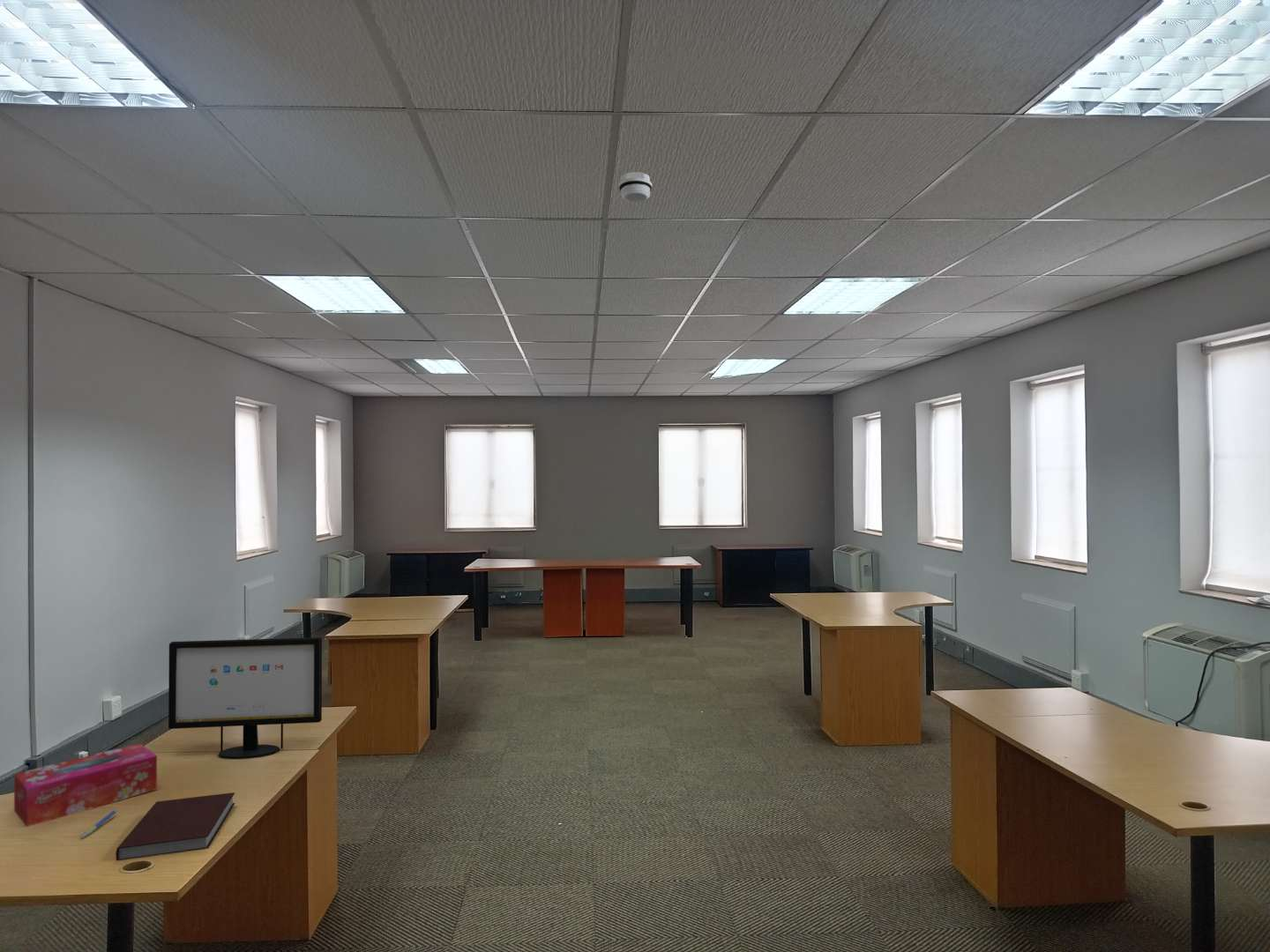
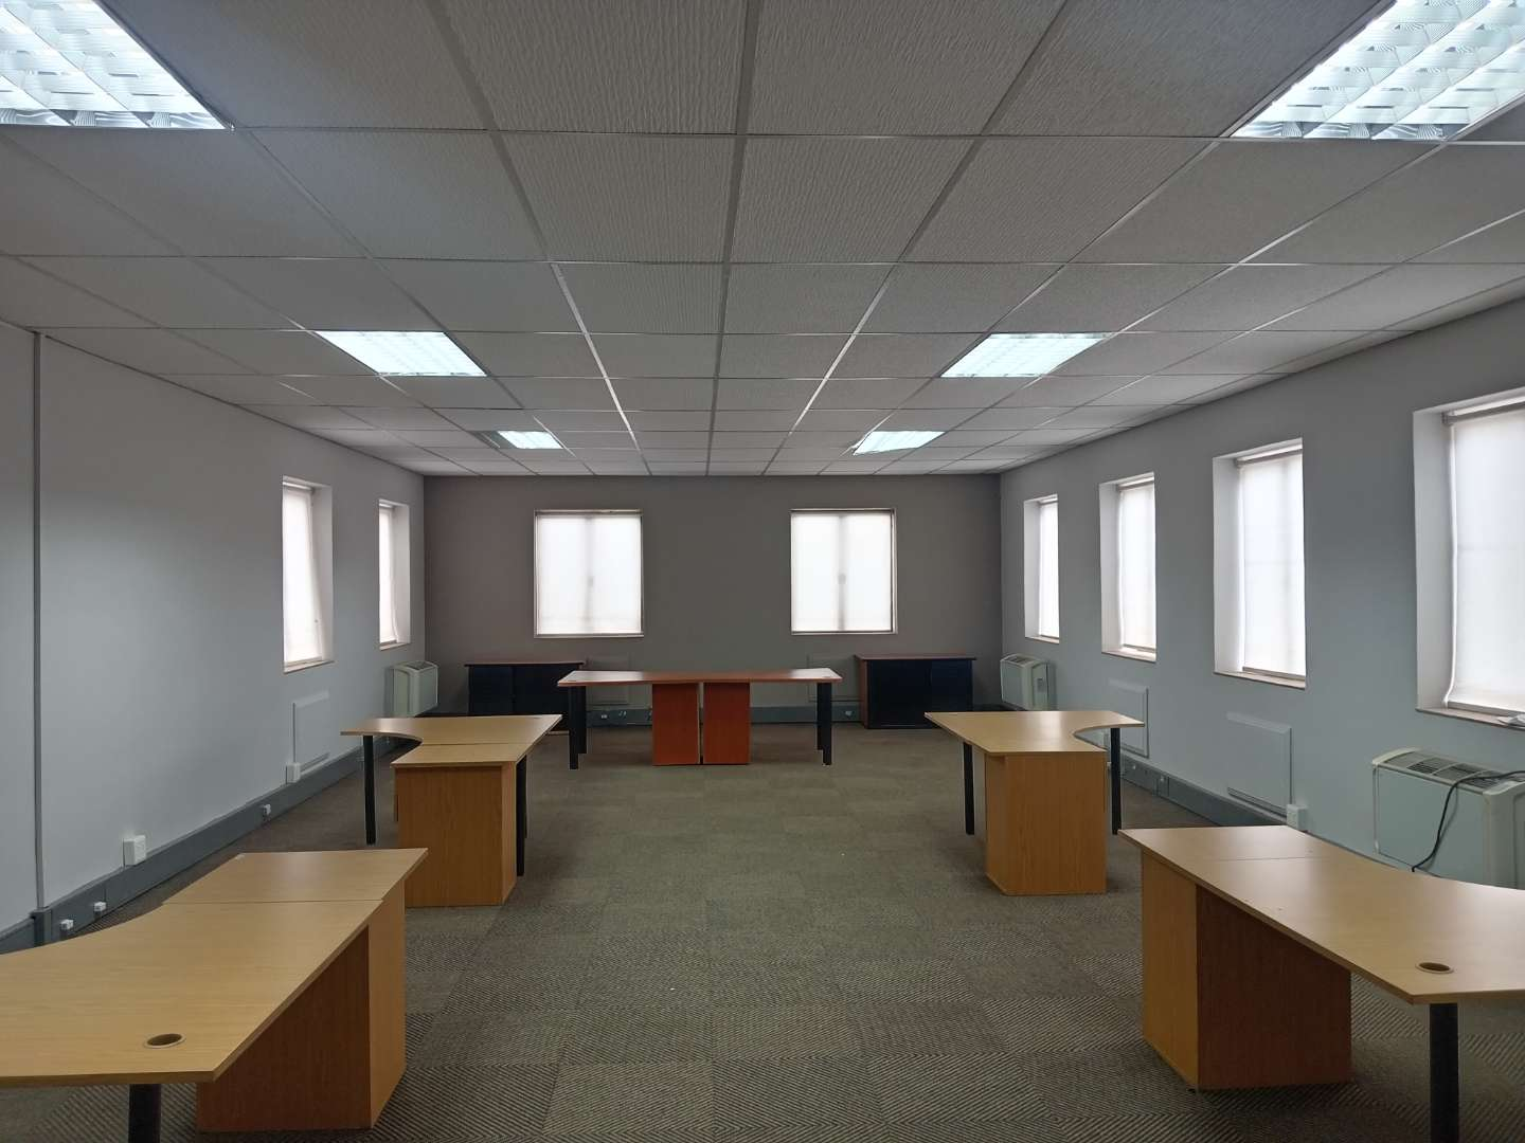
- tissue box (87, 782)
- computer monitor (246, 696)
- smoke detector (635, 188)
- notebook (180, 823)
- pen (99, 823)
